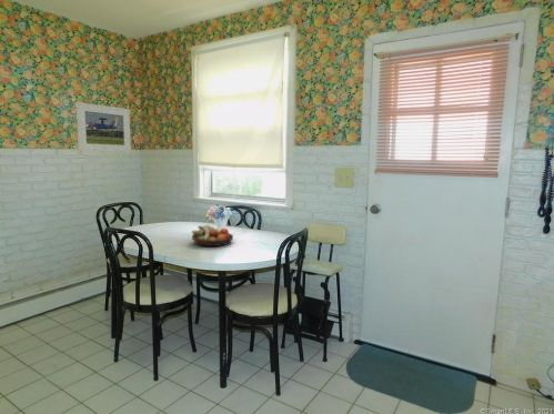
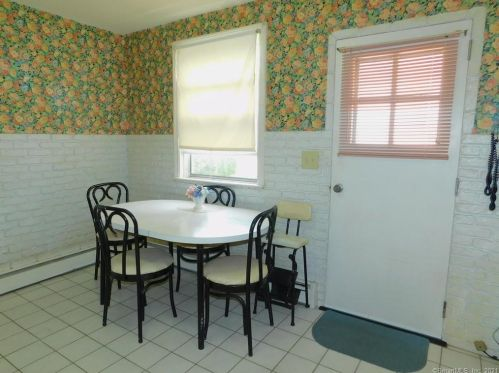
- fruit bowl (212, 234)
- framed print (104, 129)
